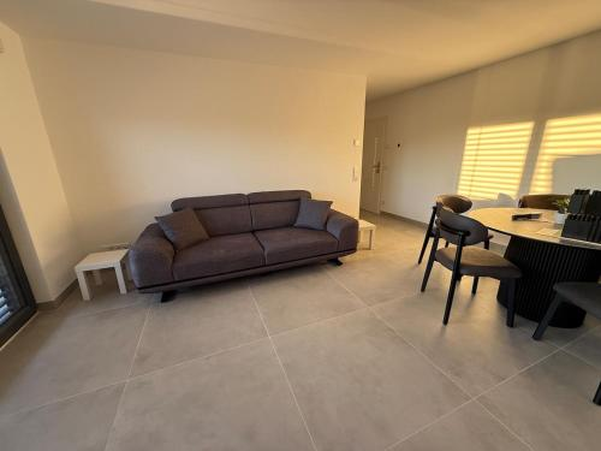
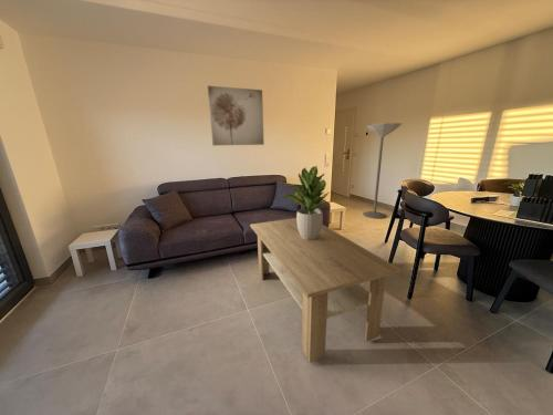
+ potted plant (309, 201)
+ coffee table (307, 271)
+ wall art (237, 117)
+ floor lamp (378, 172)
